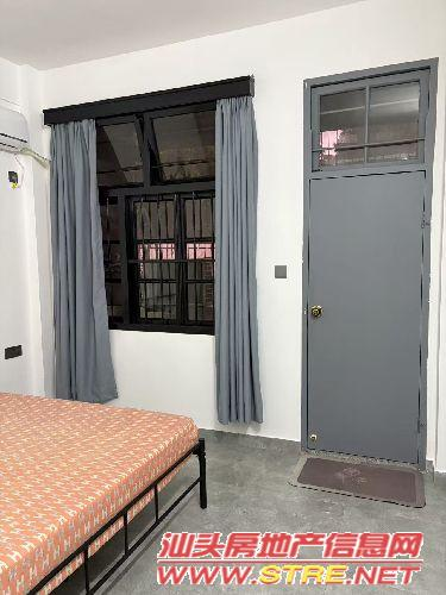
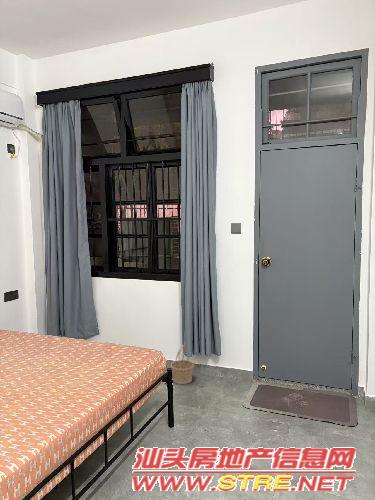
+ basket (182, 362)
